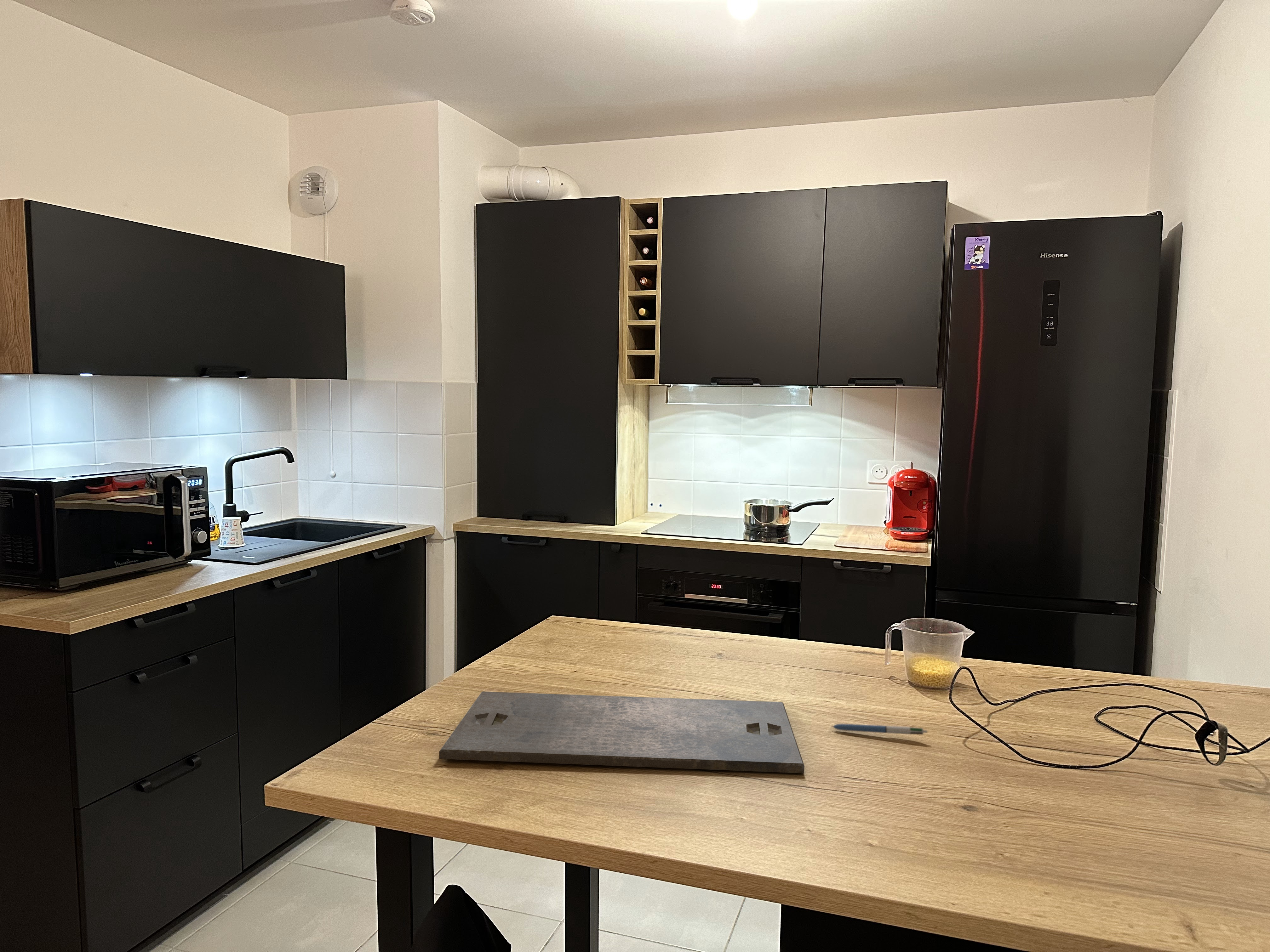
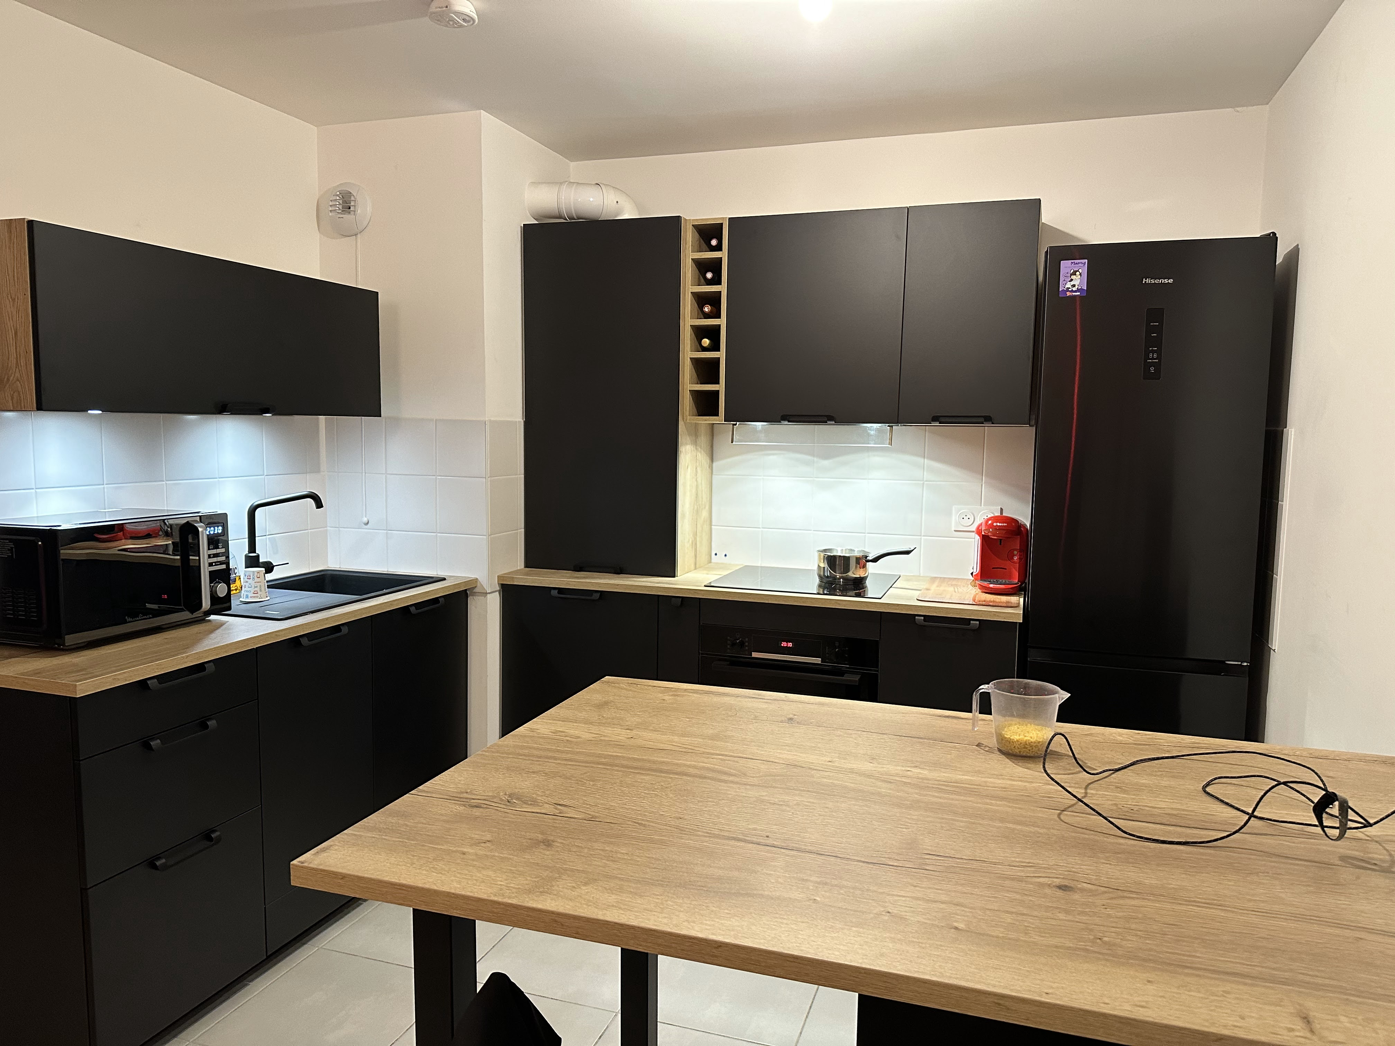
- pen (878, 728)
- cutting board (626, 728)
